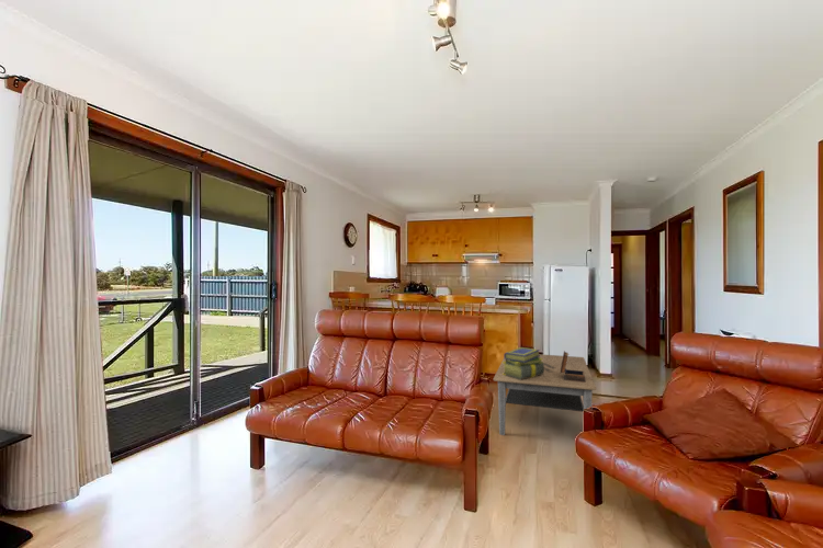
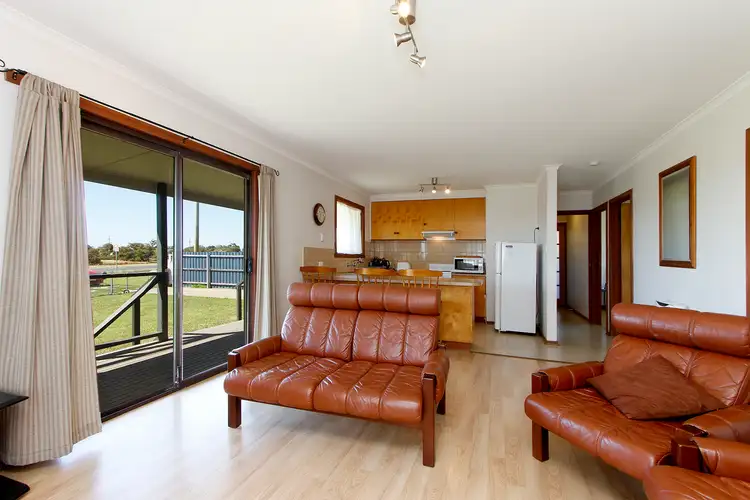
- coffee table (543, 392)
- decorative box (572, 370)
- stack of books (522, 362)
